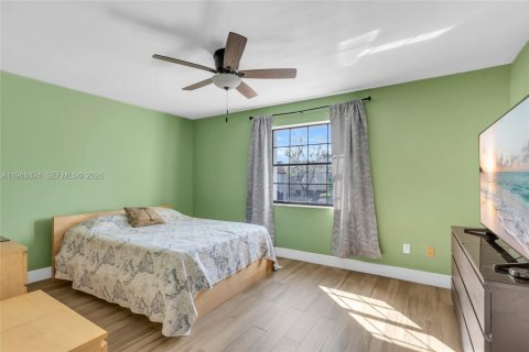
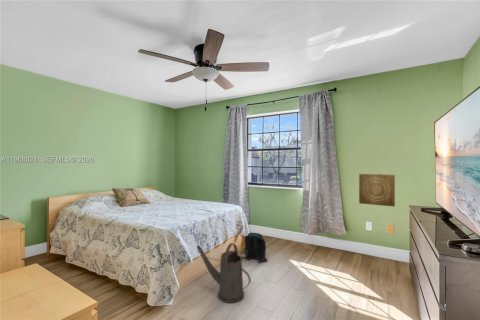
+ backpack (254, 246)
+ watering can (222, 267)
+ wall art (376, 189)
